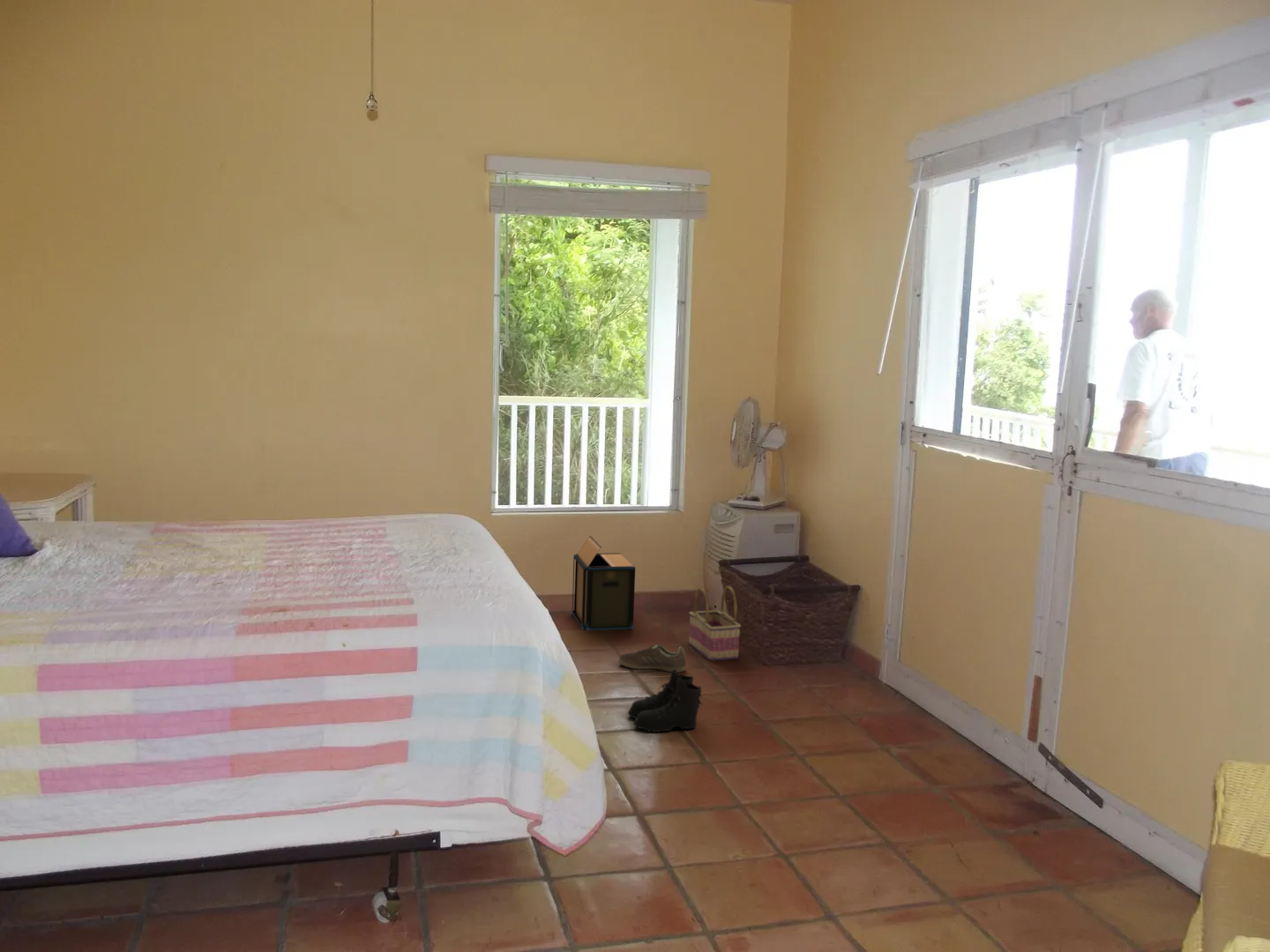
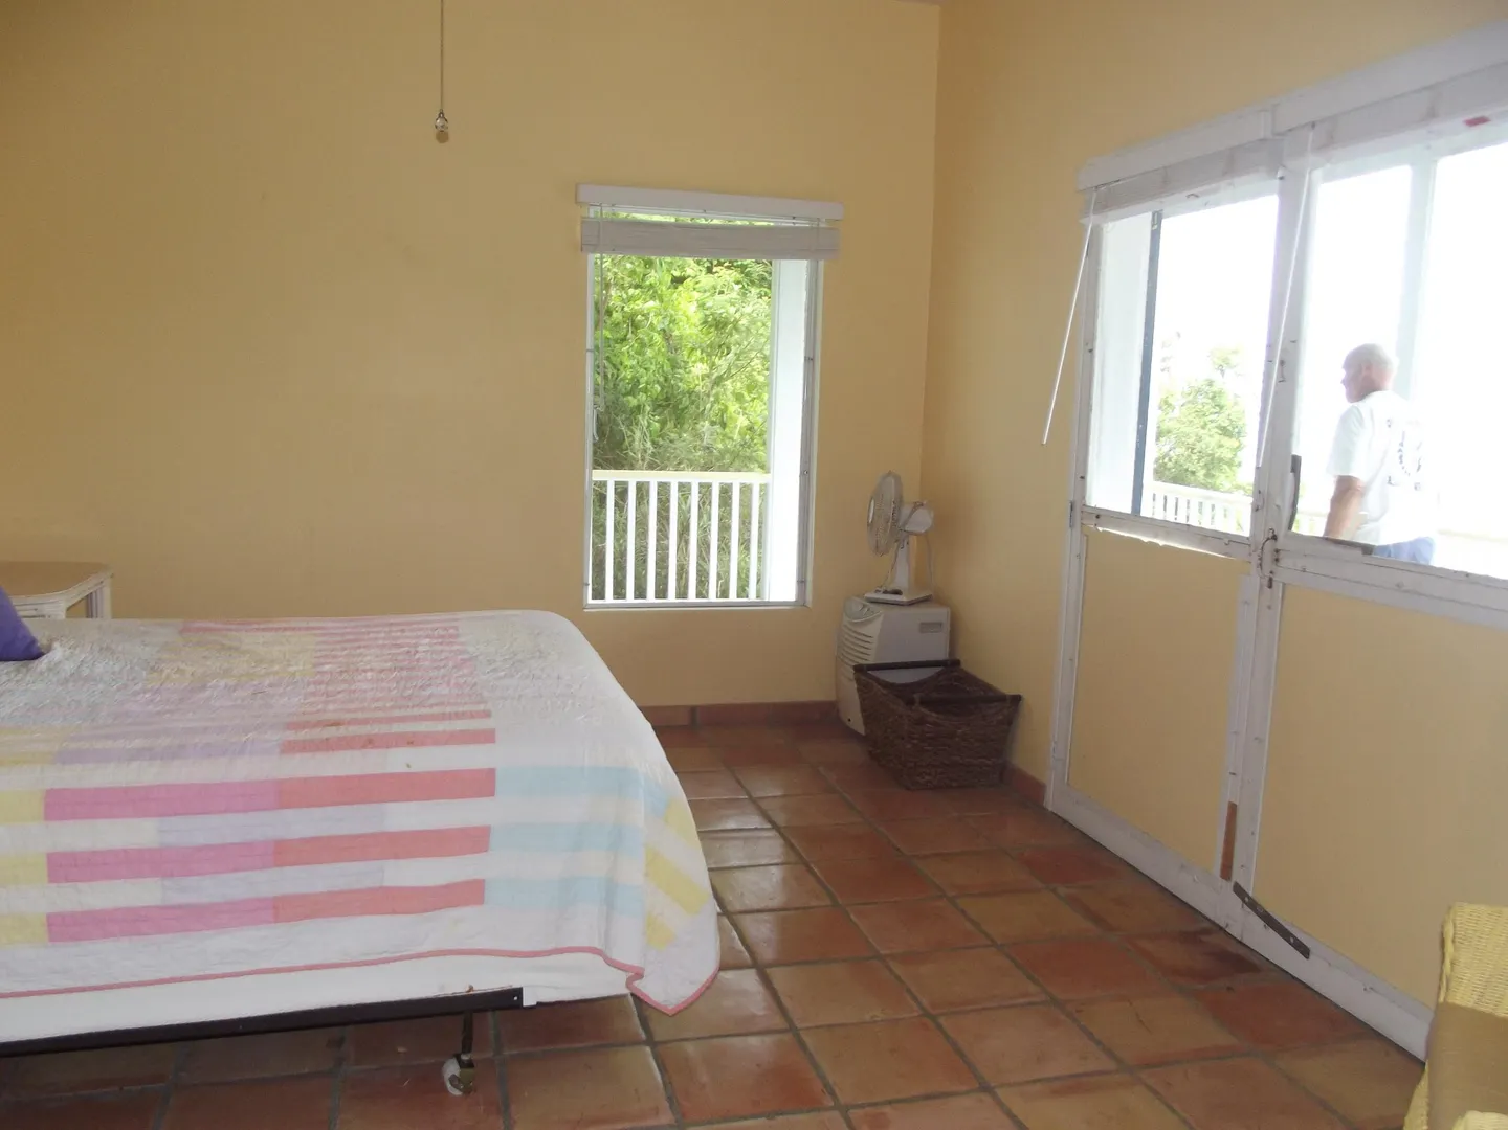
- cardboard box (602, 581)
- boots (664, 698)
- basket (714, 619)
- sneaker (653, 655)
